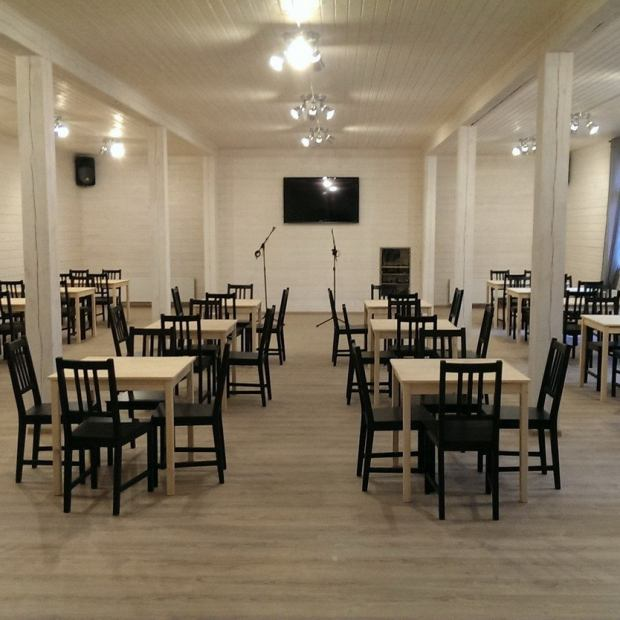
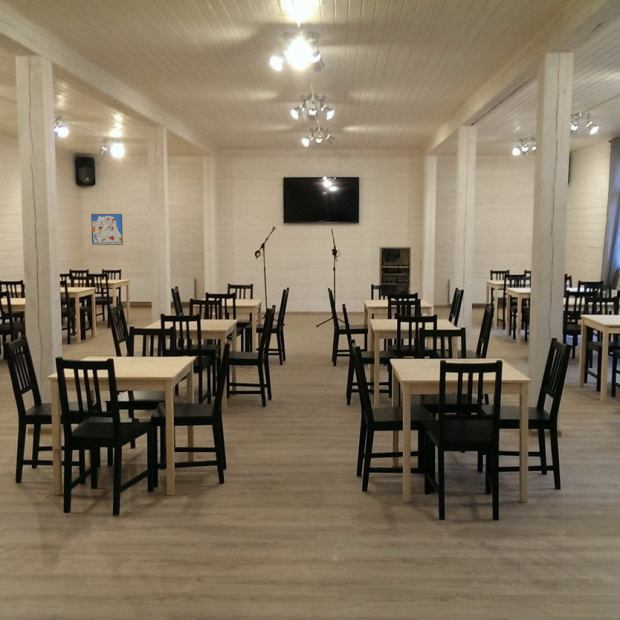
+ wall art (107, 229)
